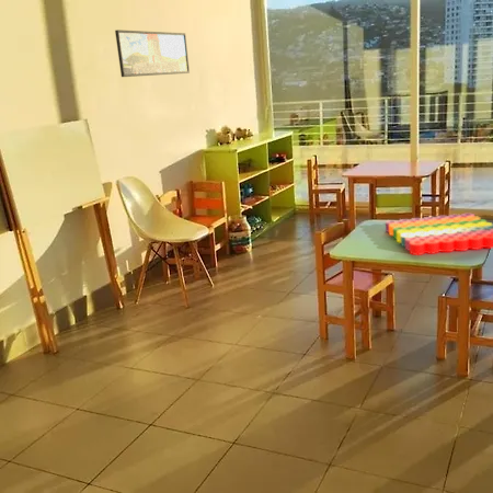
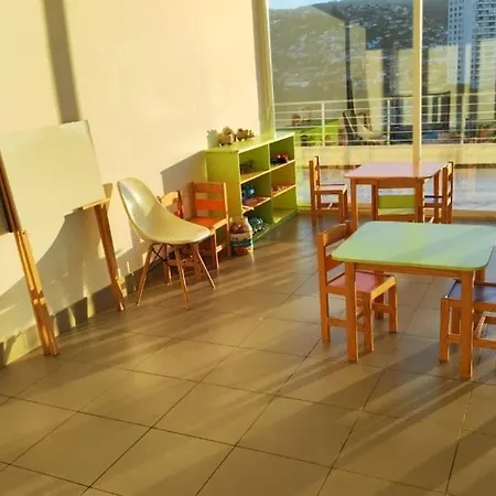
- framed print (156, 53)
- toy blocks (444, 232)
